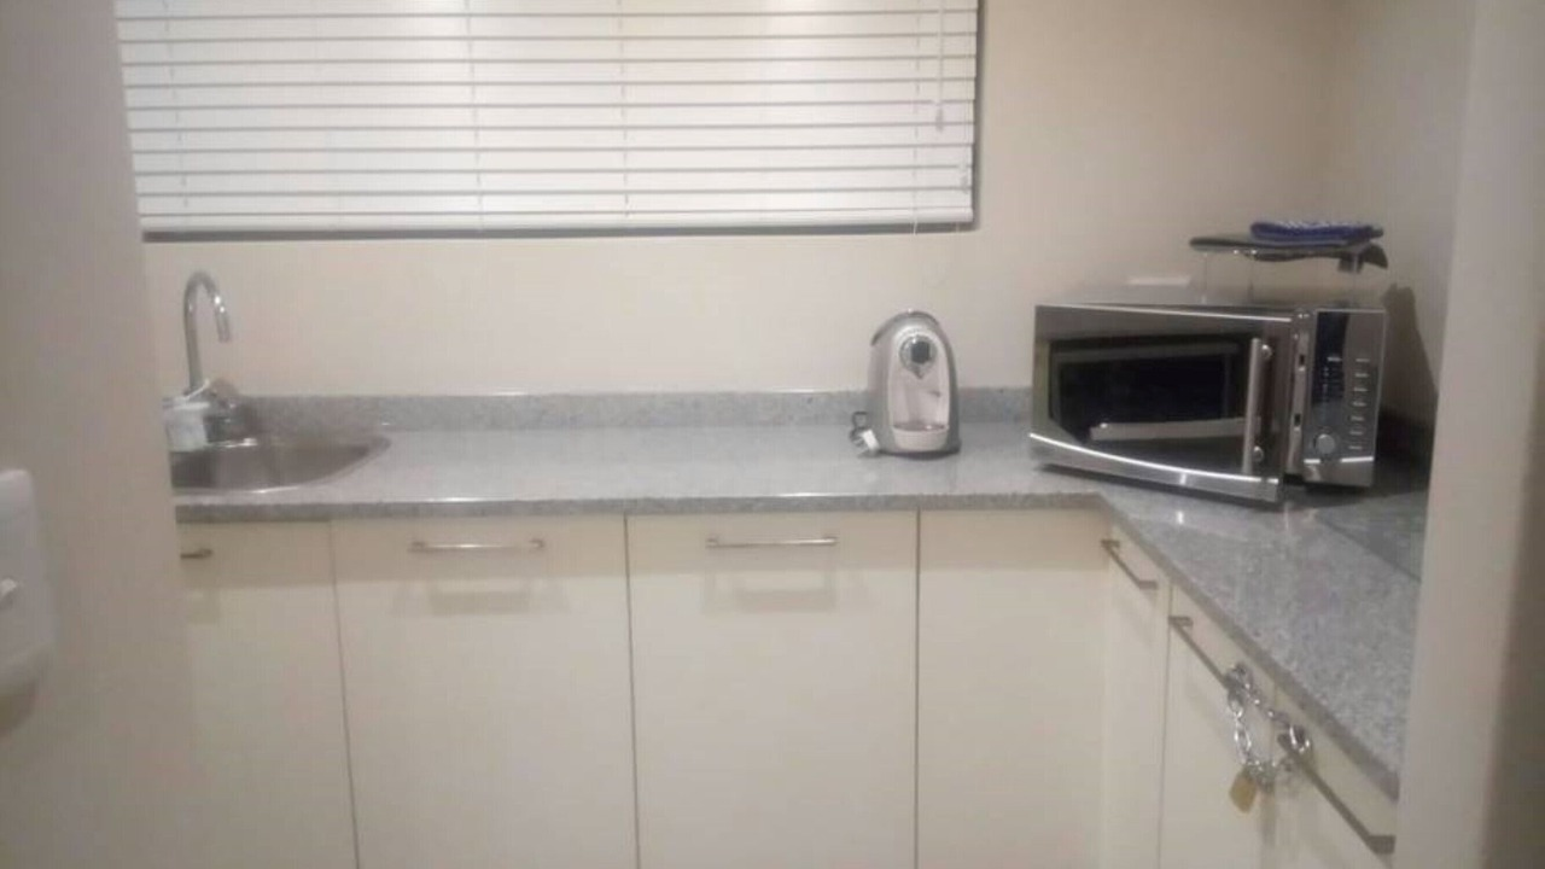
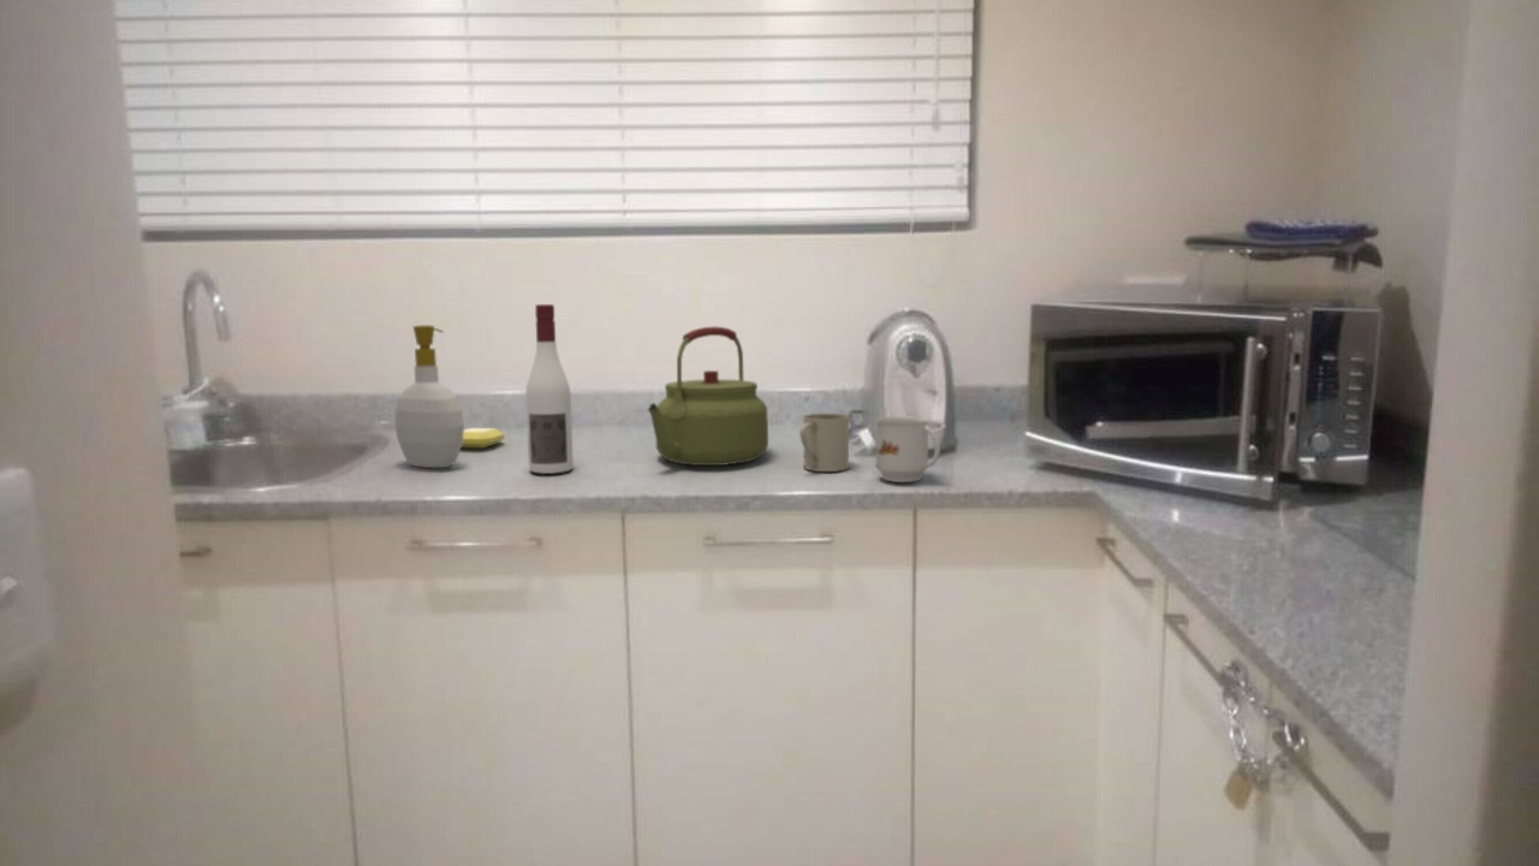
+ mug (820, 443)
+ mug (908, 450)
+ kettle (700, 395)
+ soap bottle (429, 396)
+ soap bar (477, 438)
+ alcohol (547, 387)
